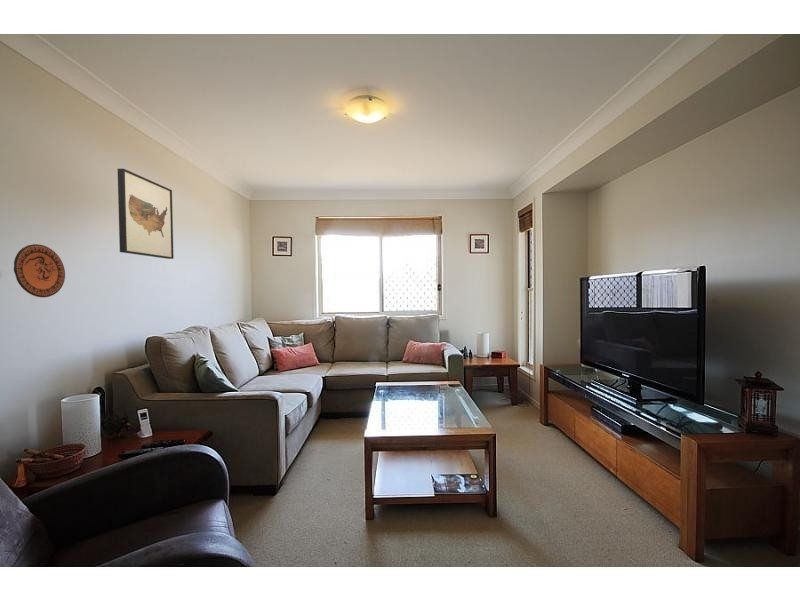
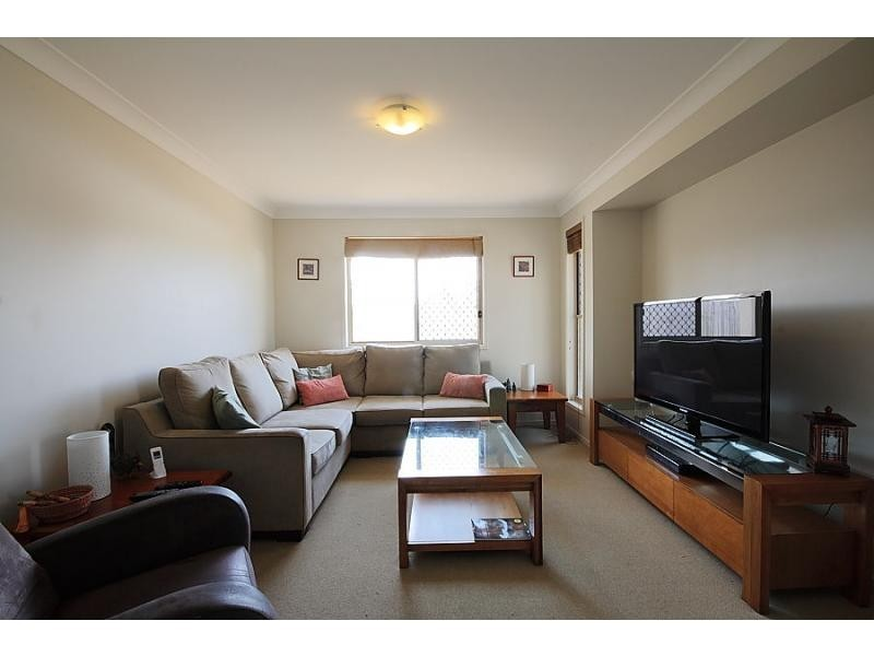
- decorative plate (40, 271)
- wall art (148, 218)
